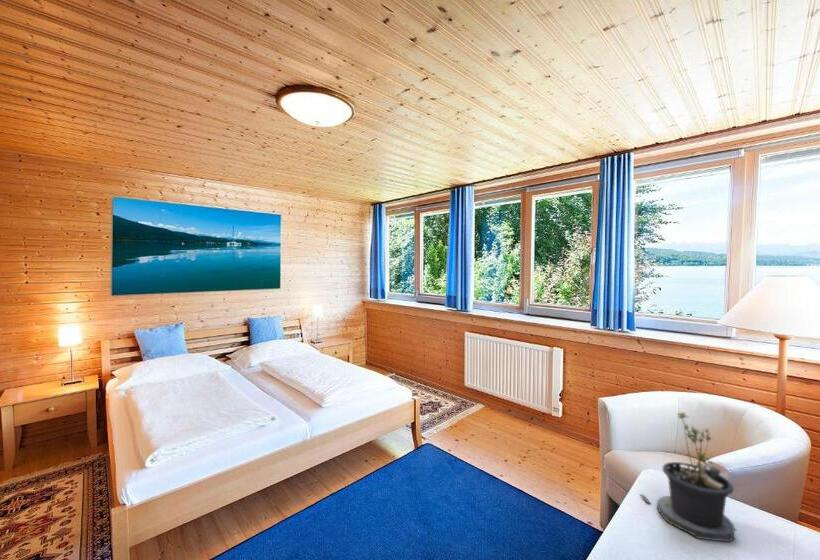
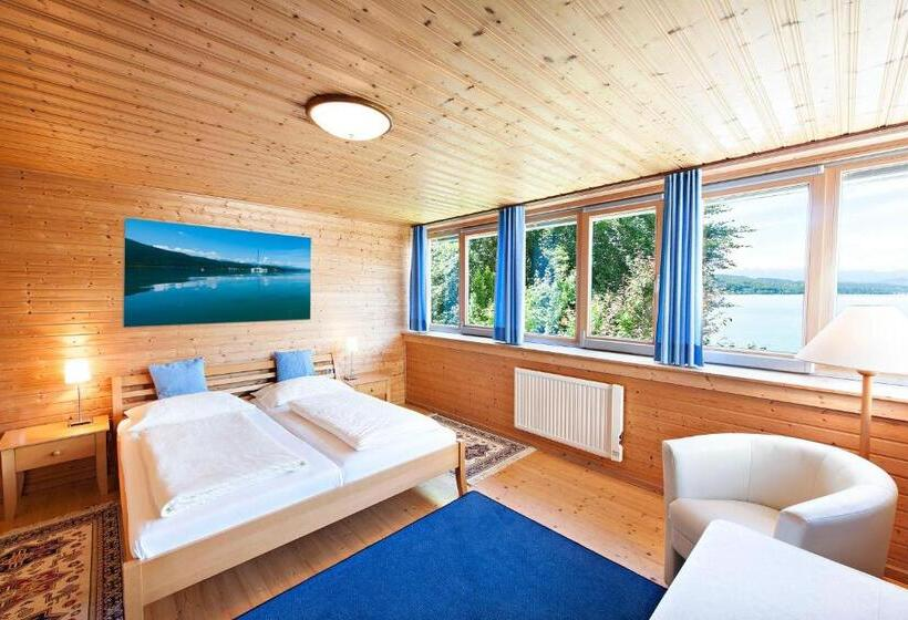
- potted plant (692, 464)
